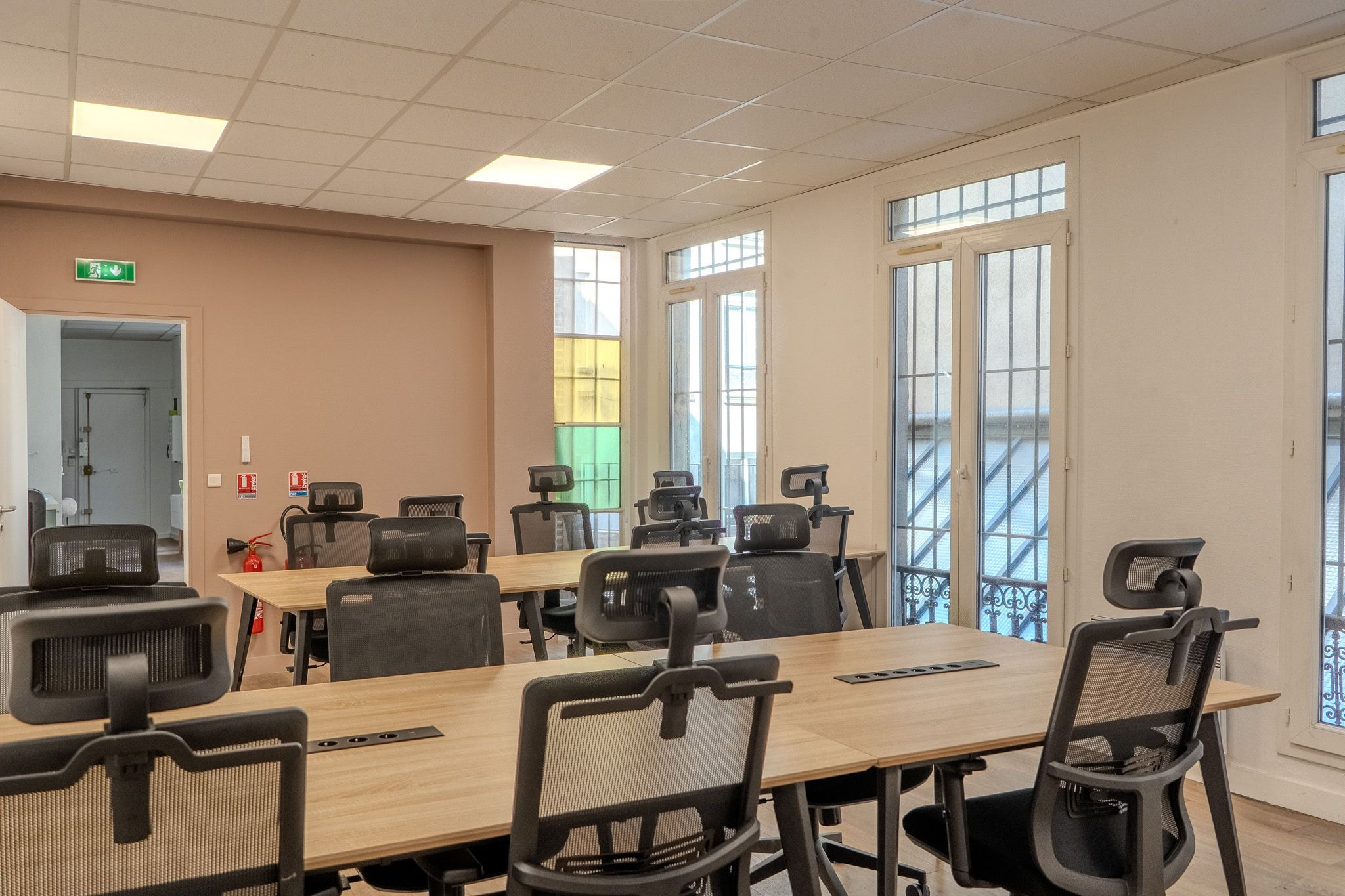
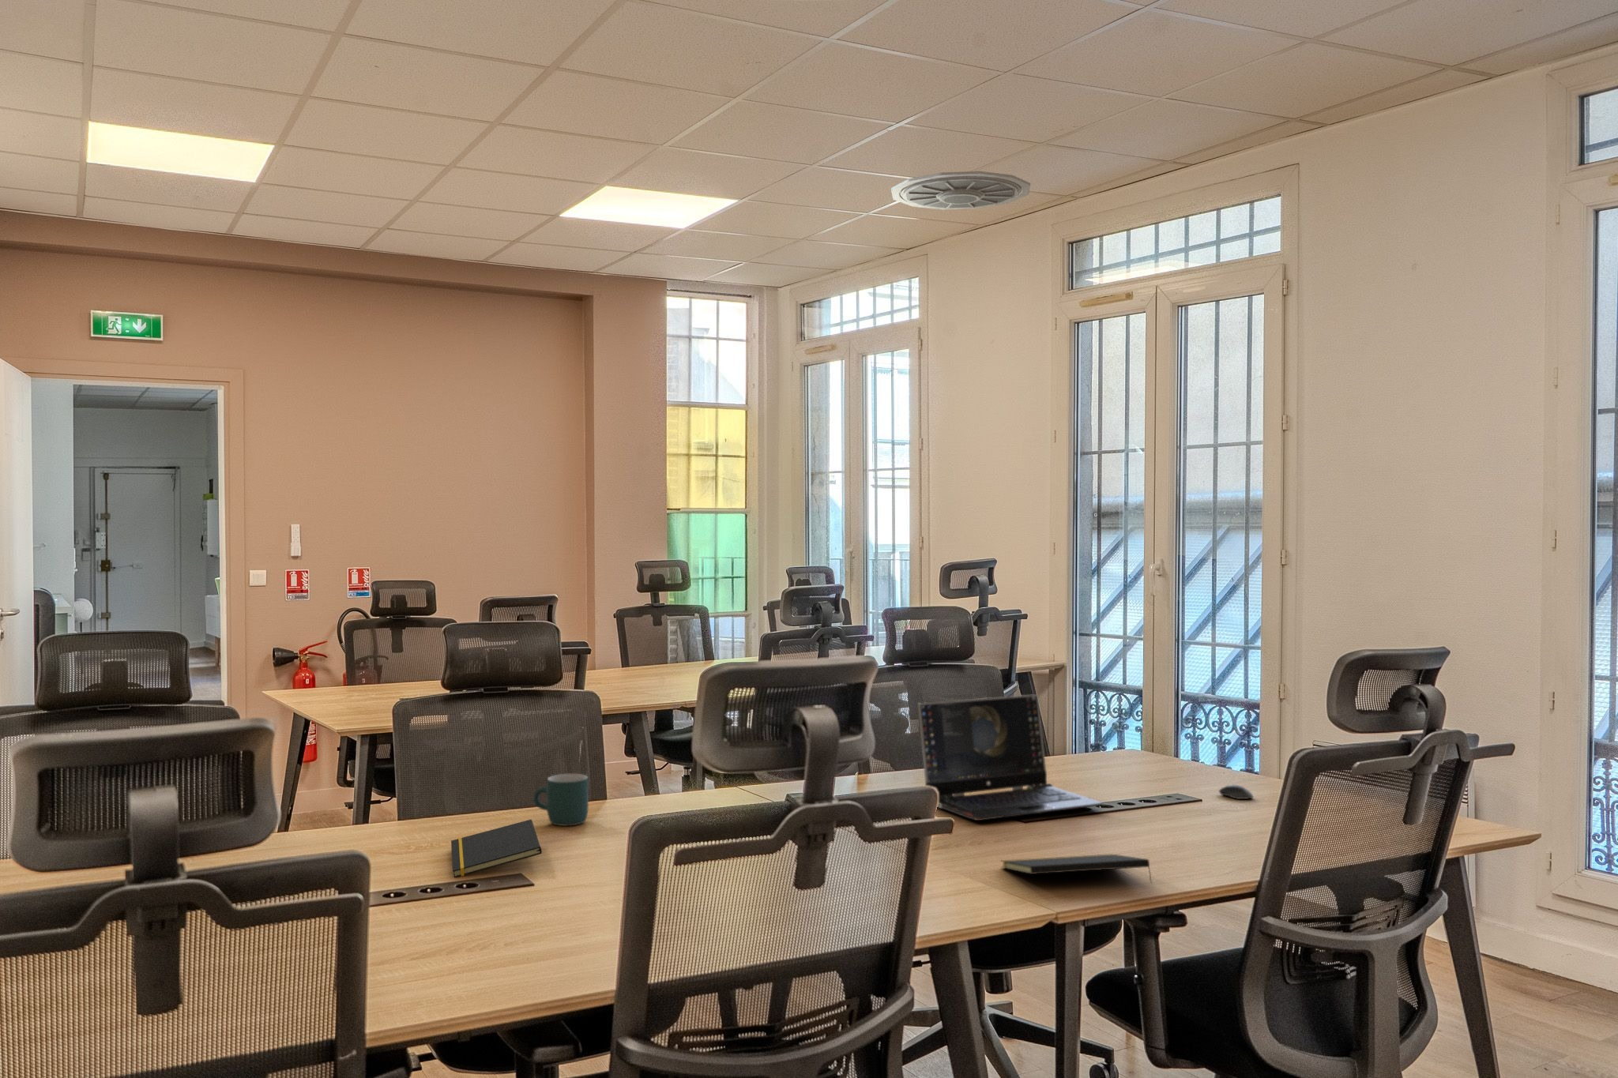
+ laptop computer (1009, 756)
+ notepad (494, 847)
+ computer mouse (1235, 790)
+ ceiling vent (960, 194)
+ notepad (1073, 863)
+ mug (561, 800)
